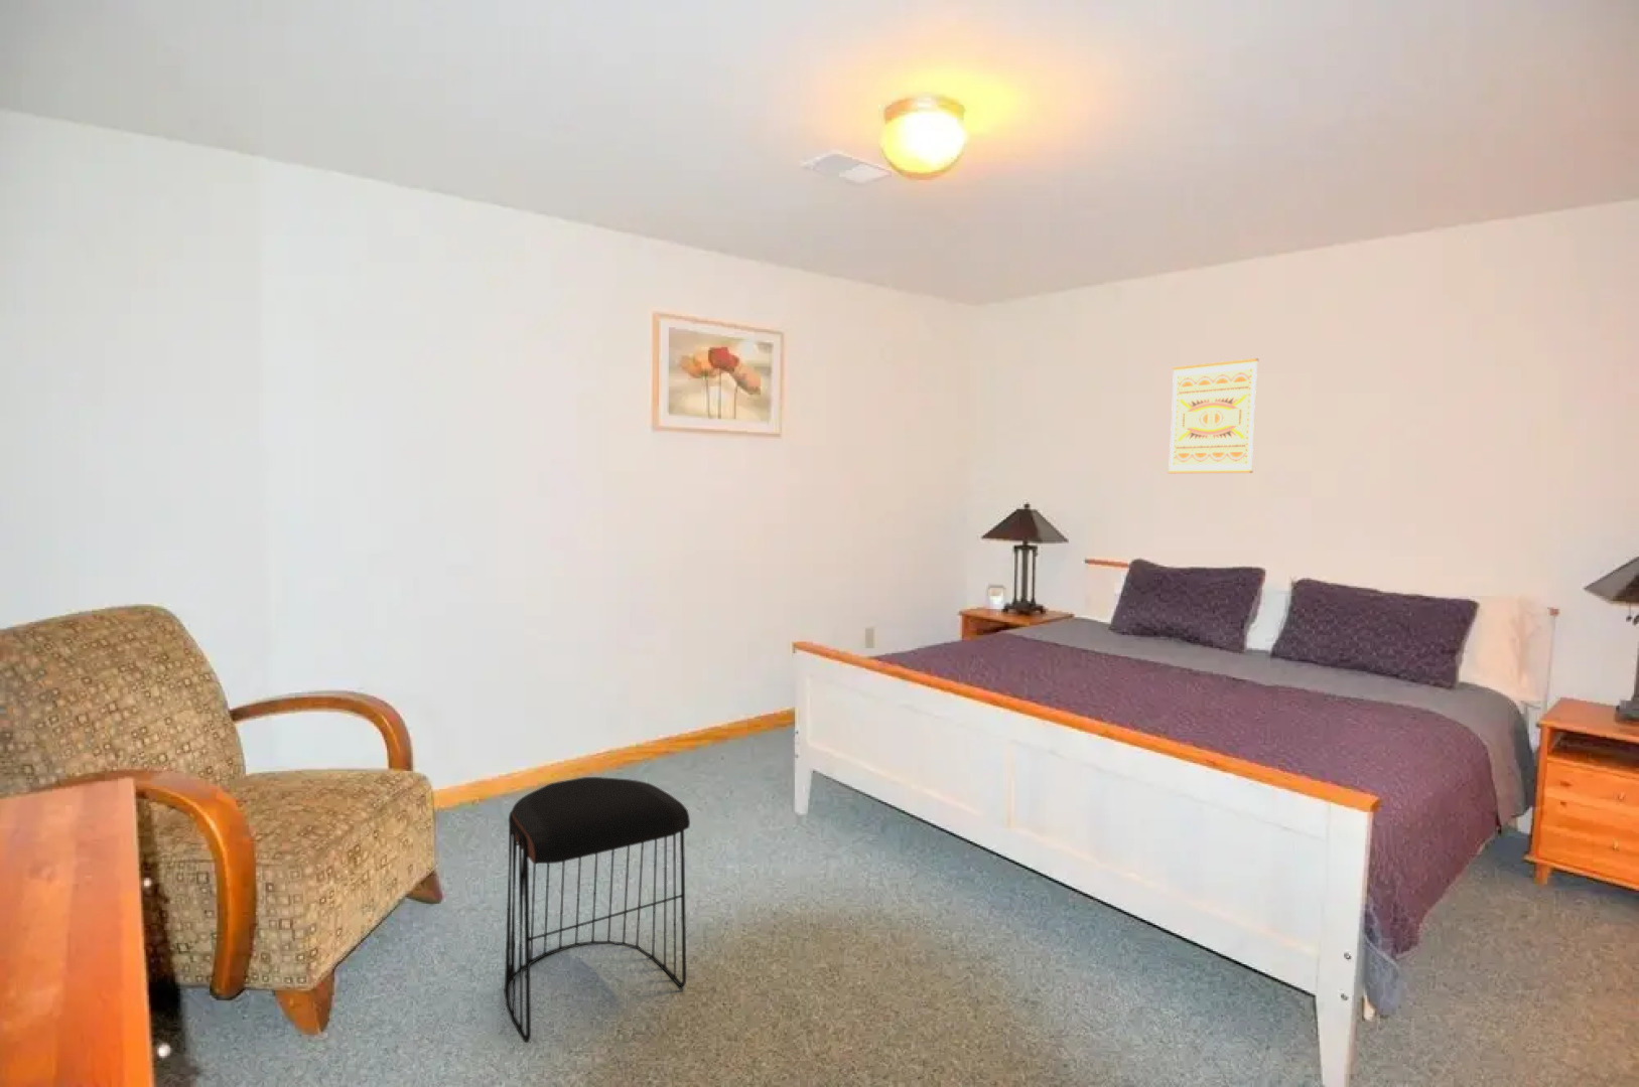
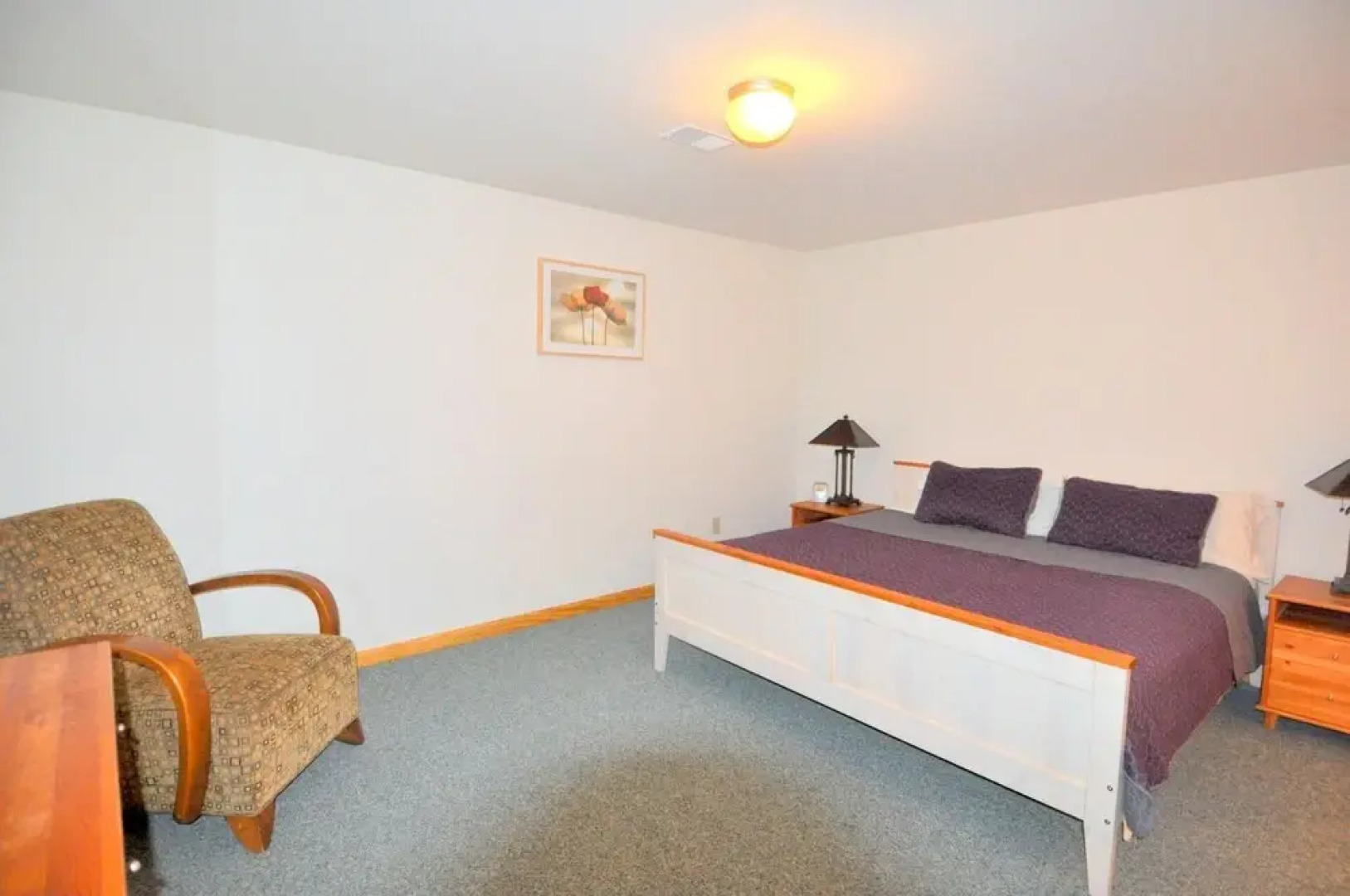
- wall art (1210, 417)
- stool (579, 888)
